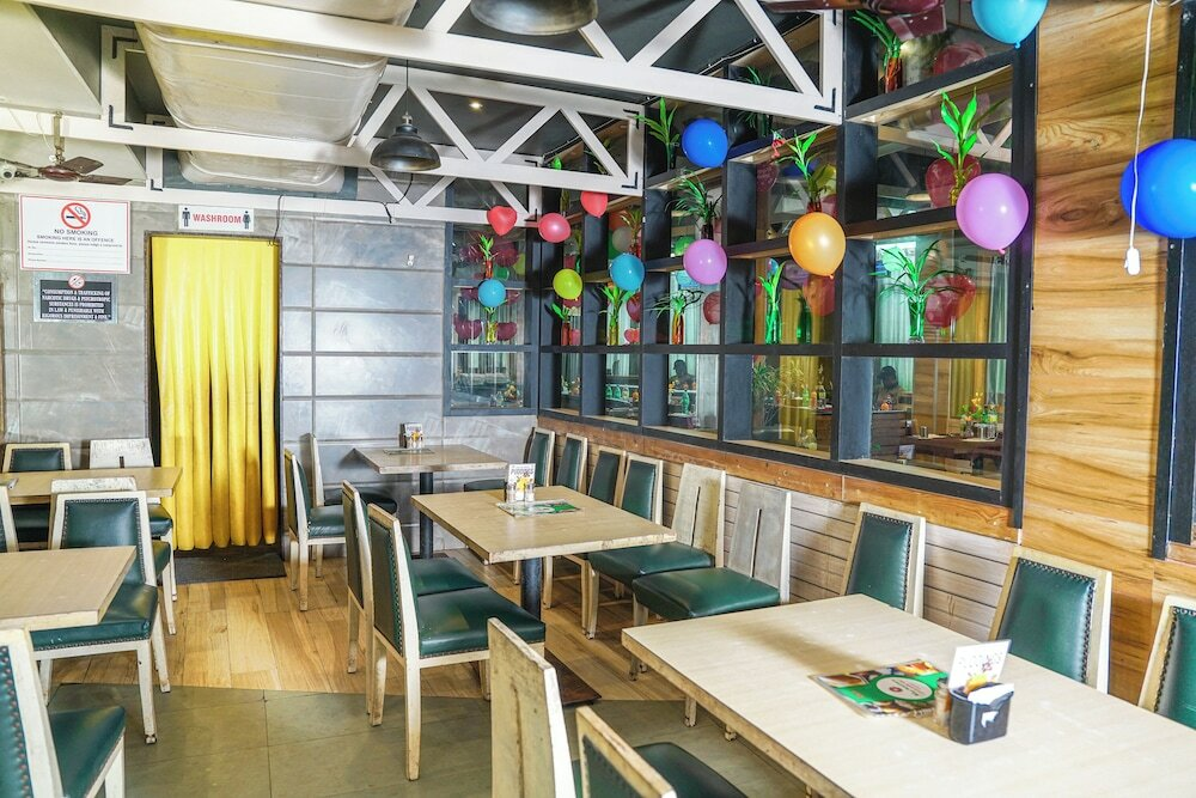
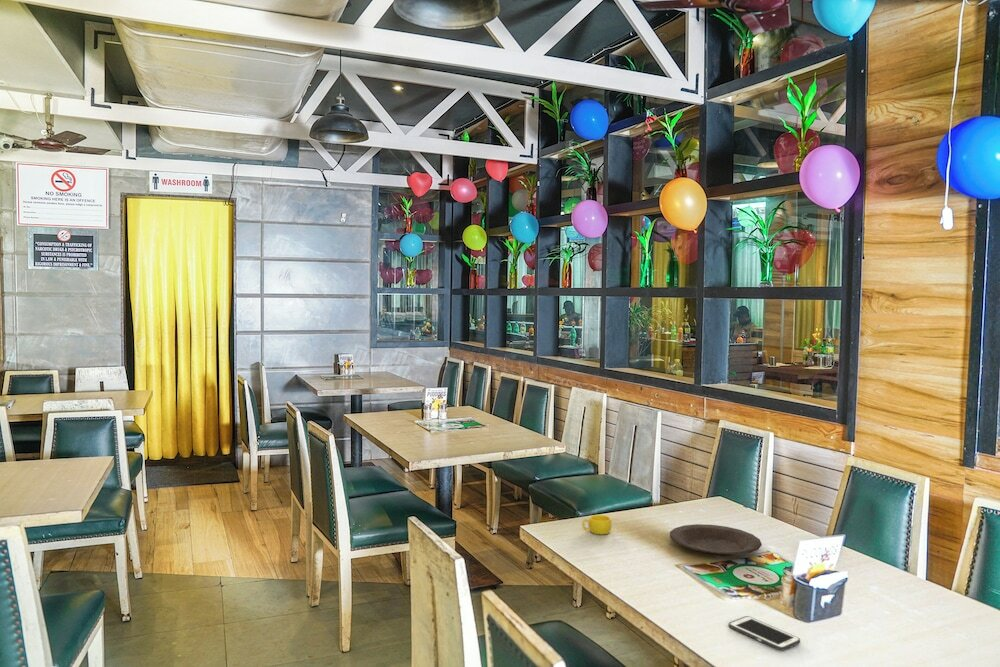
+ plate (714, 542)
+ cell phone (763, 632)
+ cup (596, 524)
